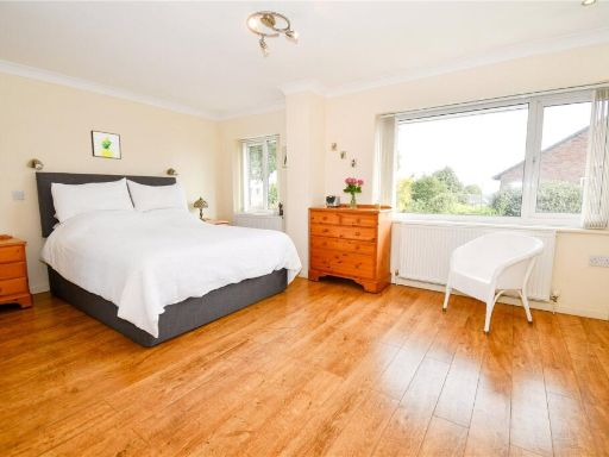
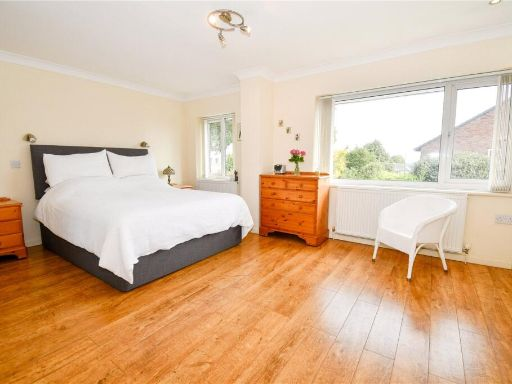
- wall art (106, 145)
